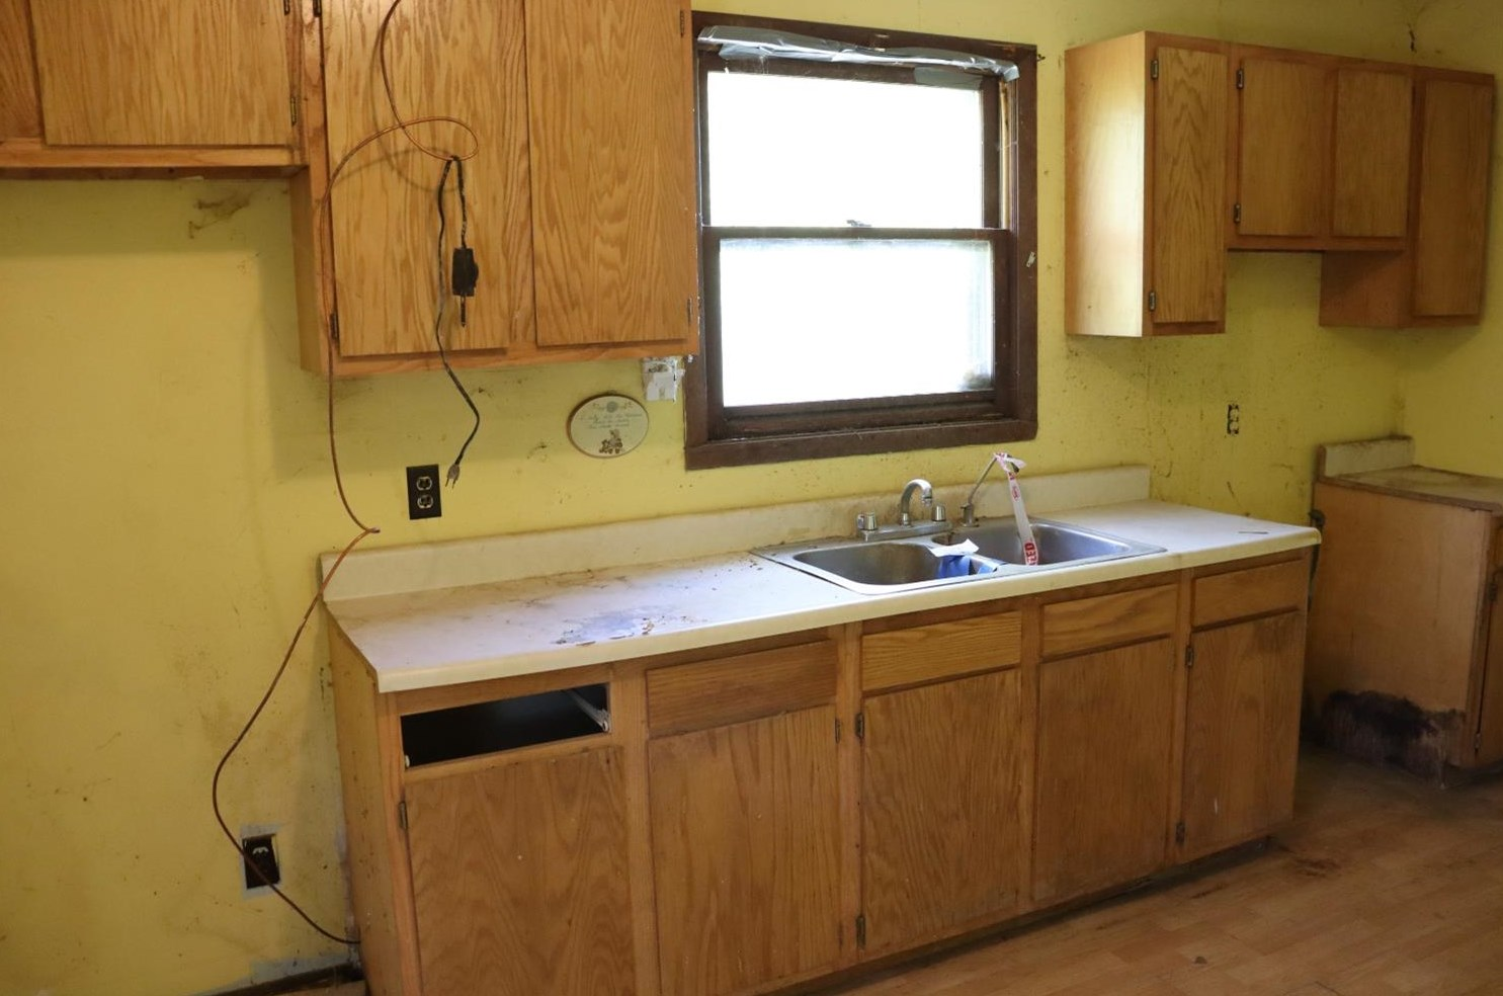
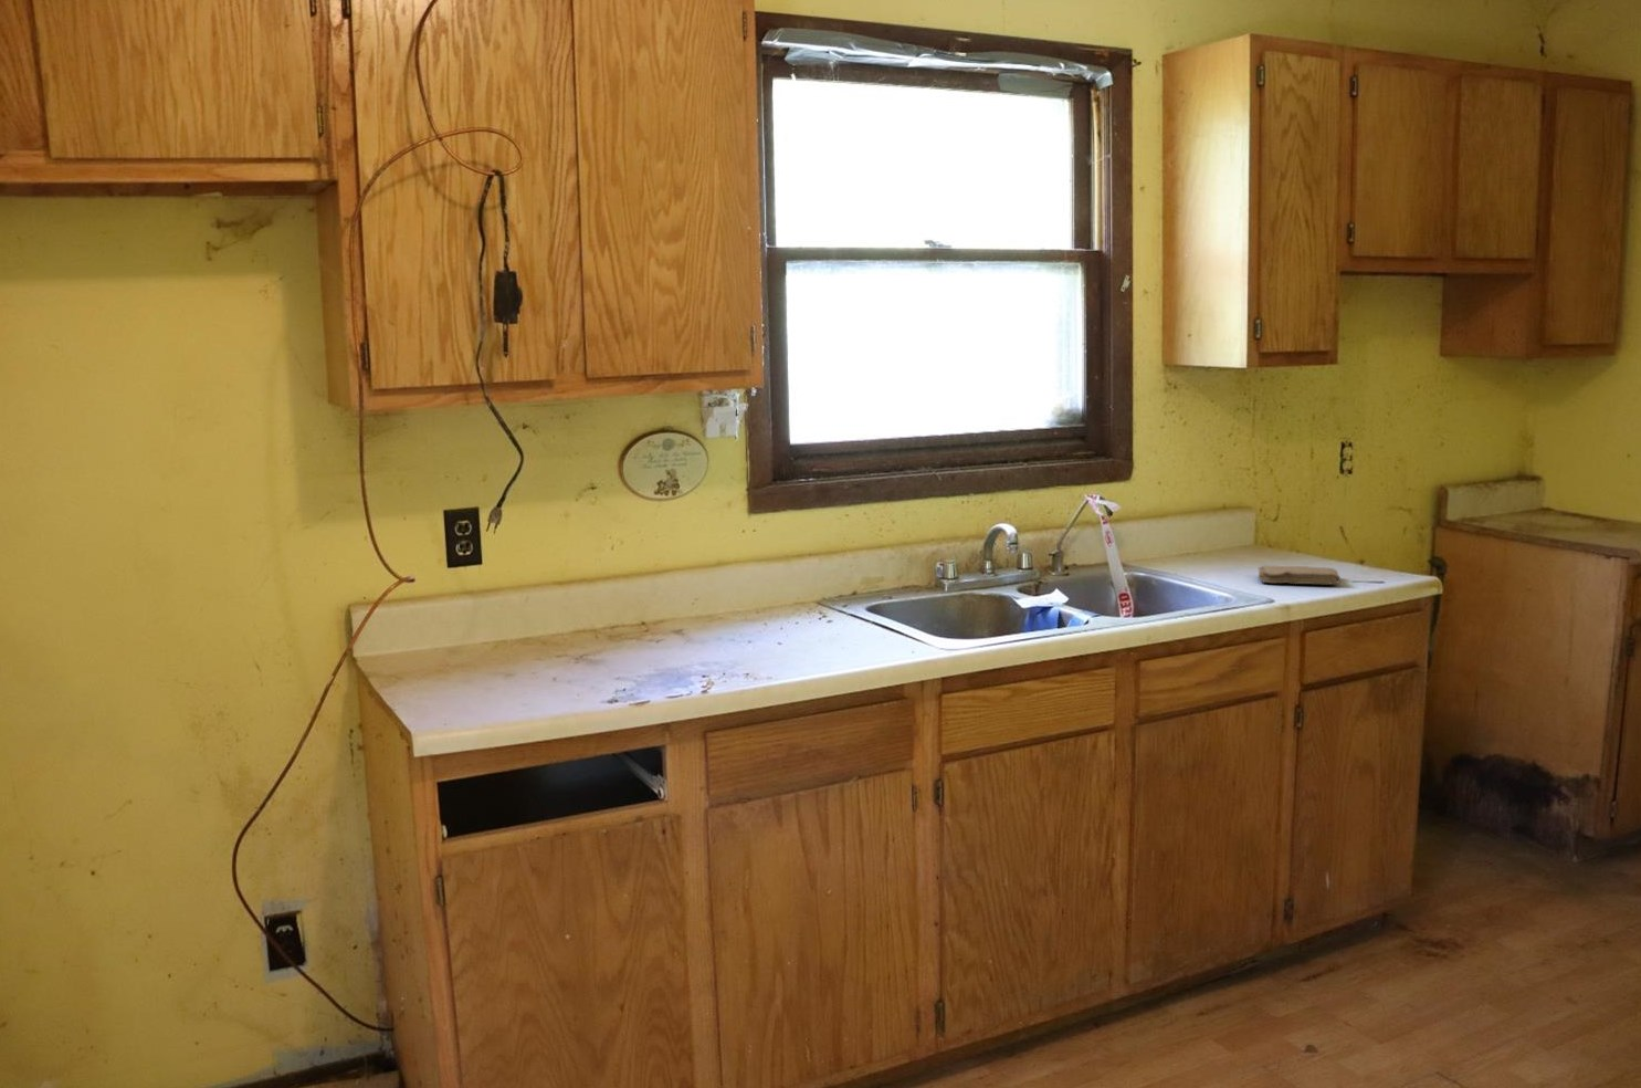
+ washcloth (1298, 574)
